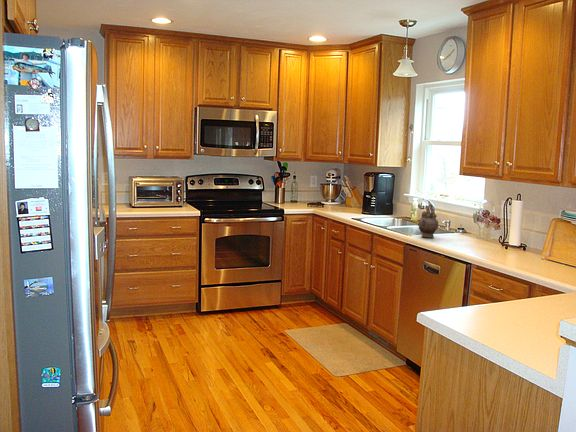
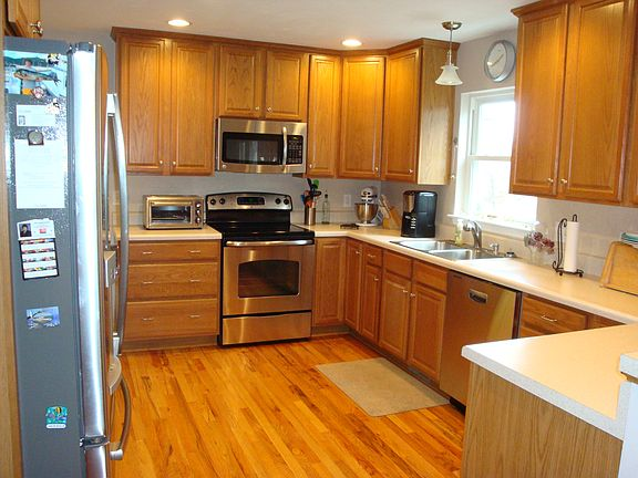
- teapot (427, 220)
